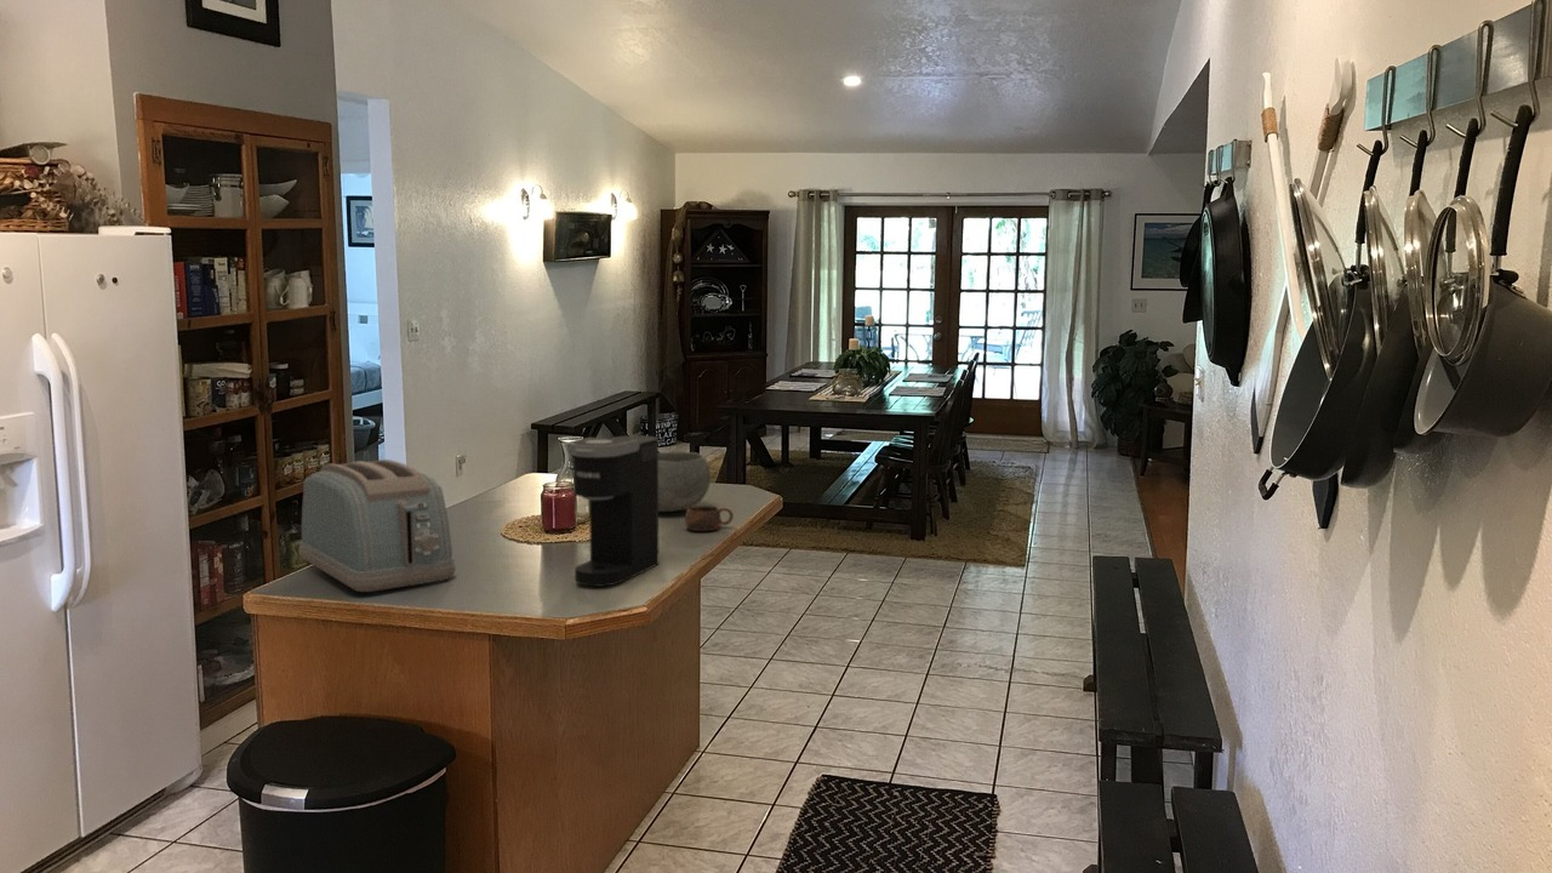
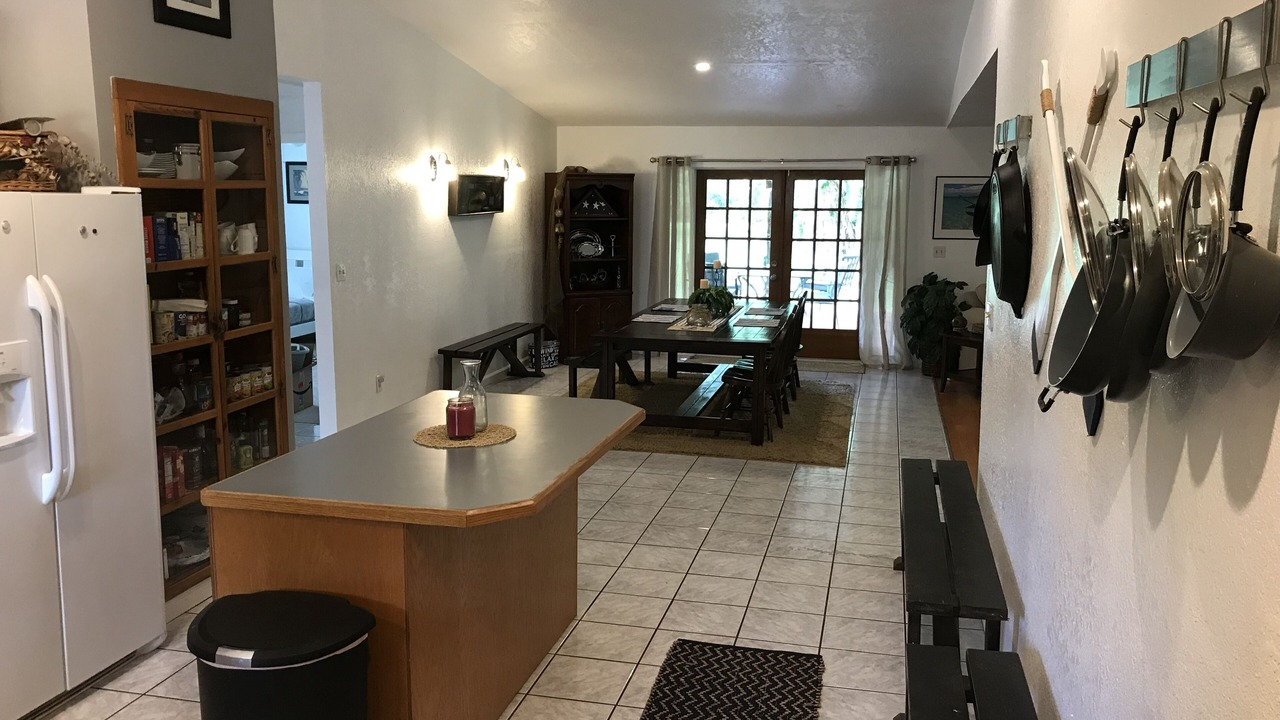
- coffee maker (616, 506)
- cup (708, 518)
- toaster (375, 518)
- bowl (672, 483)
